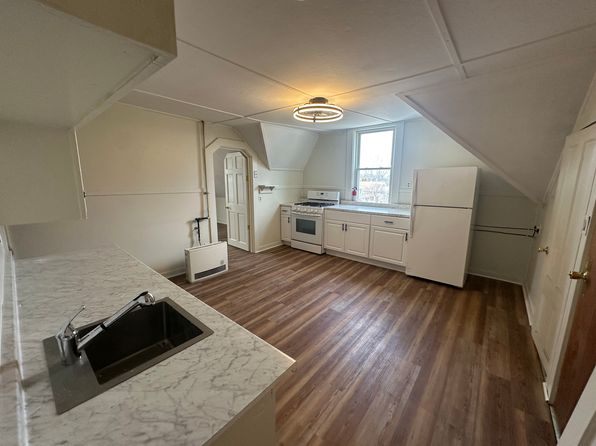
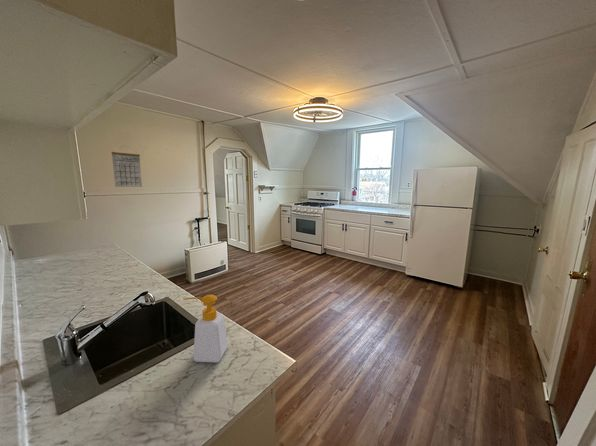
+ calendar (127, 166)
+ soap bottle (204, 325)
